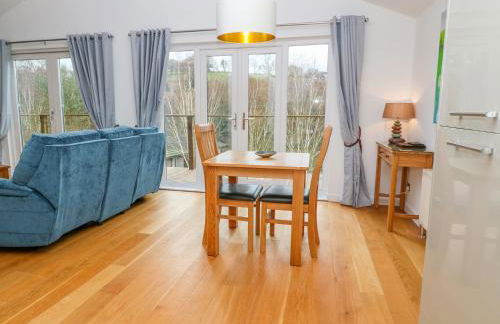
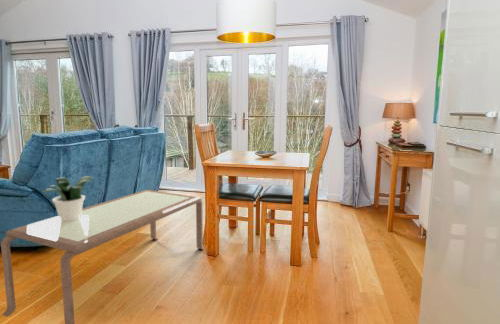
+ potted plant (71, 198)
+ coffee table (119, 236)
